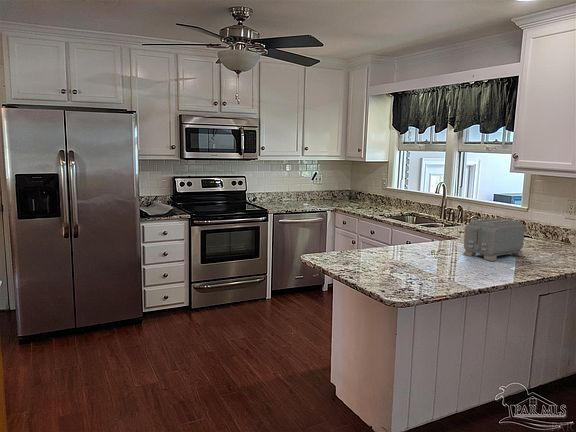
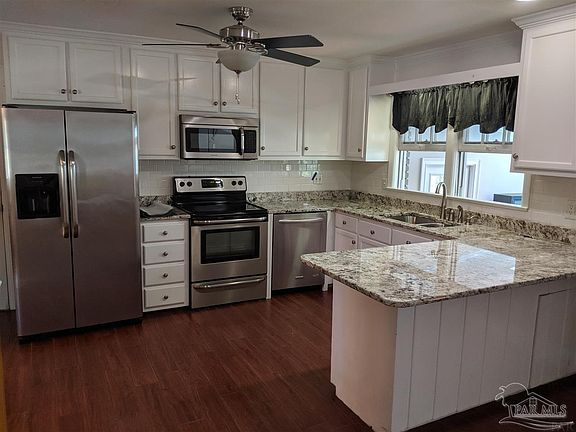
- toaster (492, 238)
